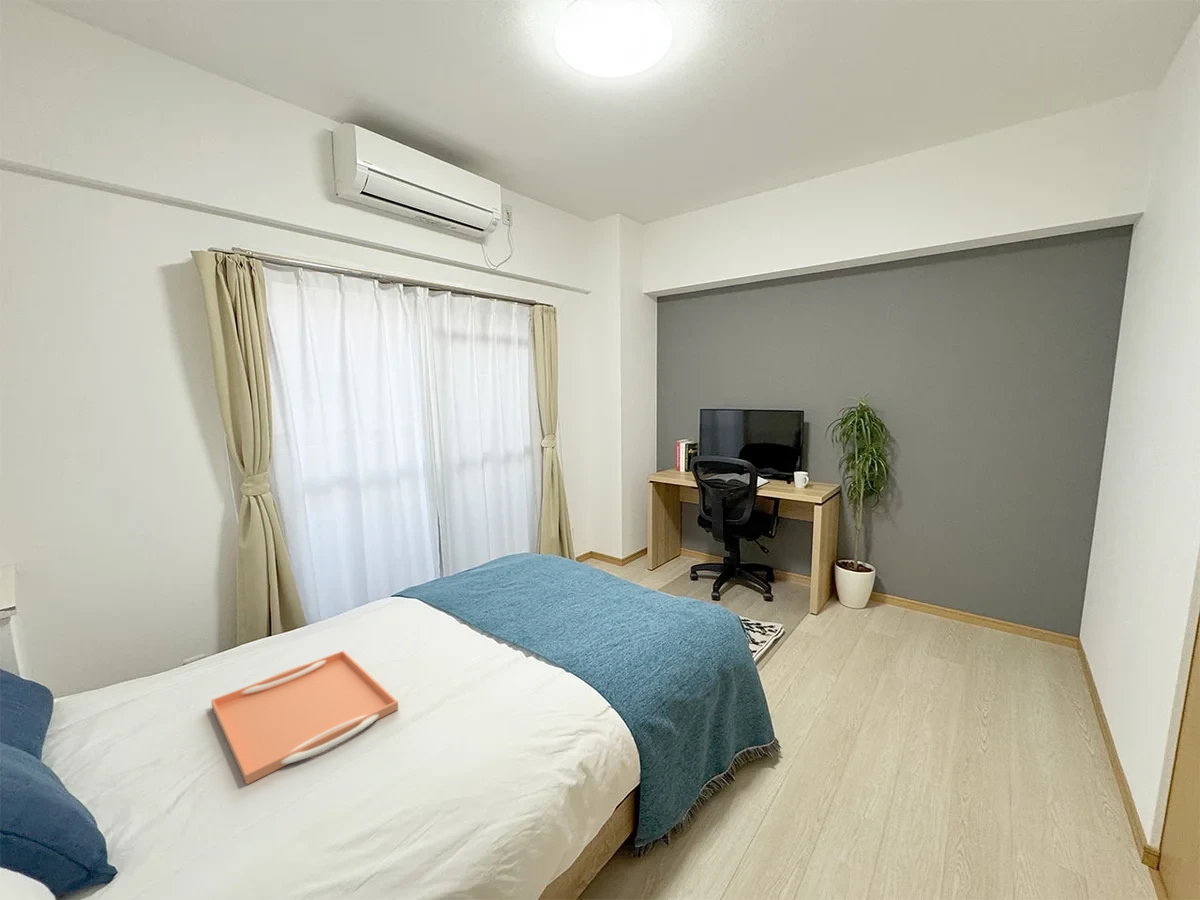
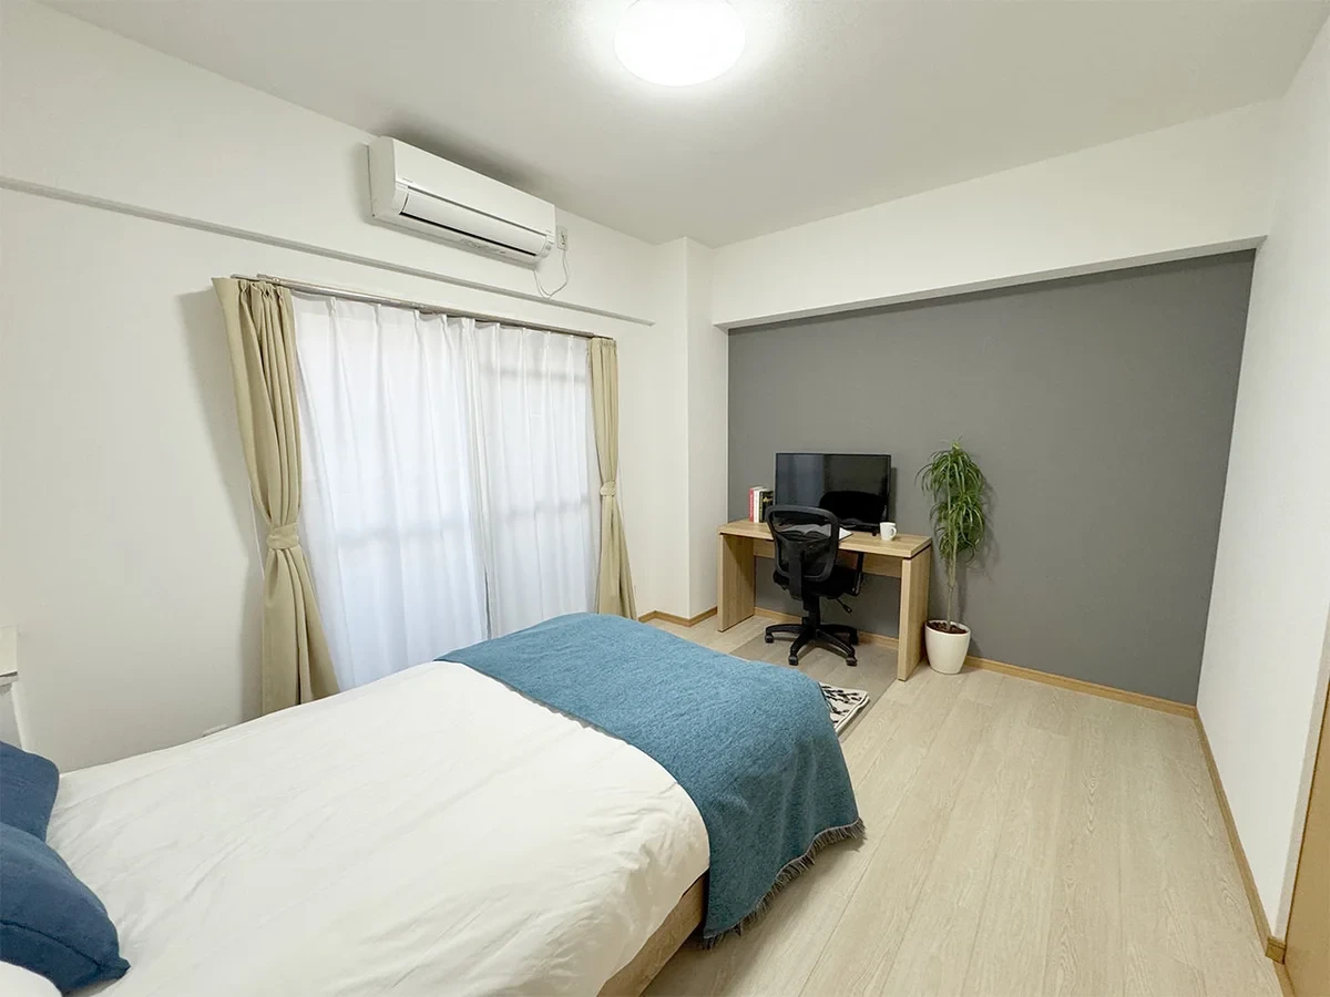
- serving tray (304, 704)
